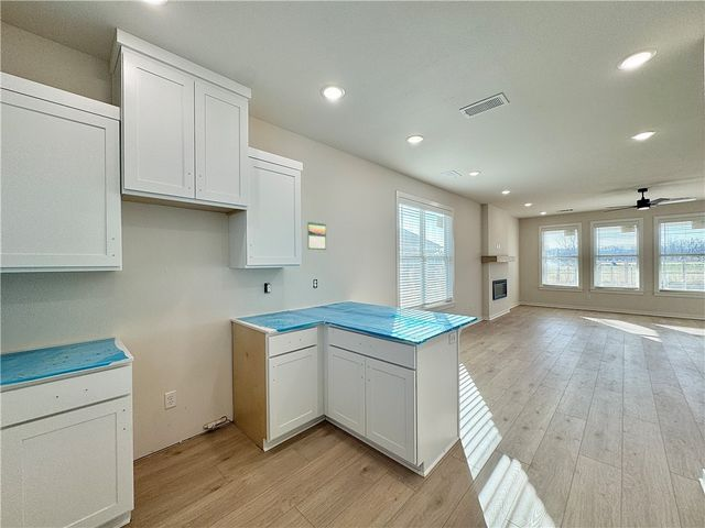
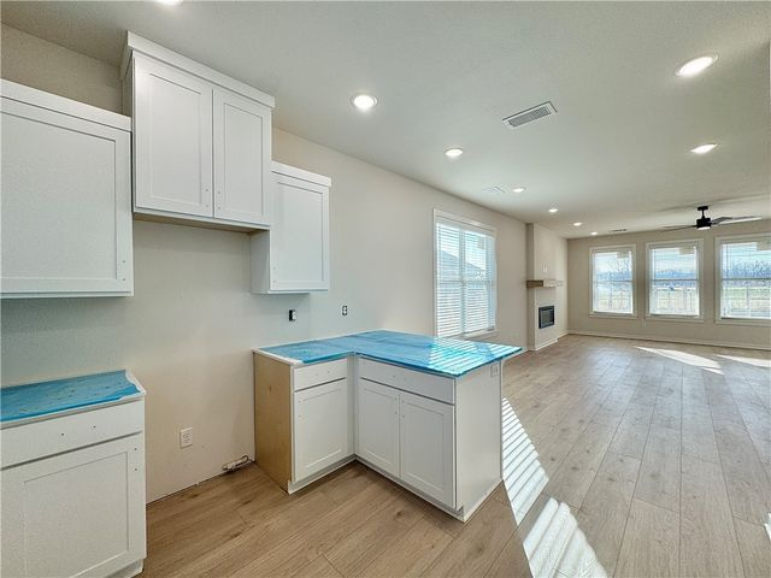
- calendar (316, 235)
